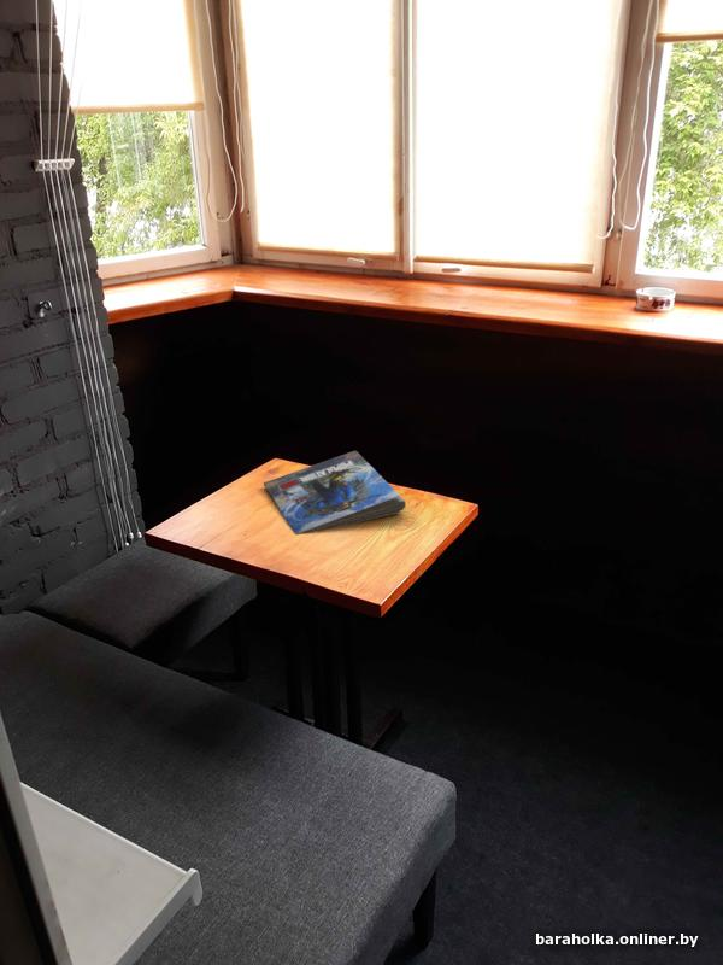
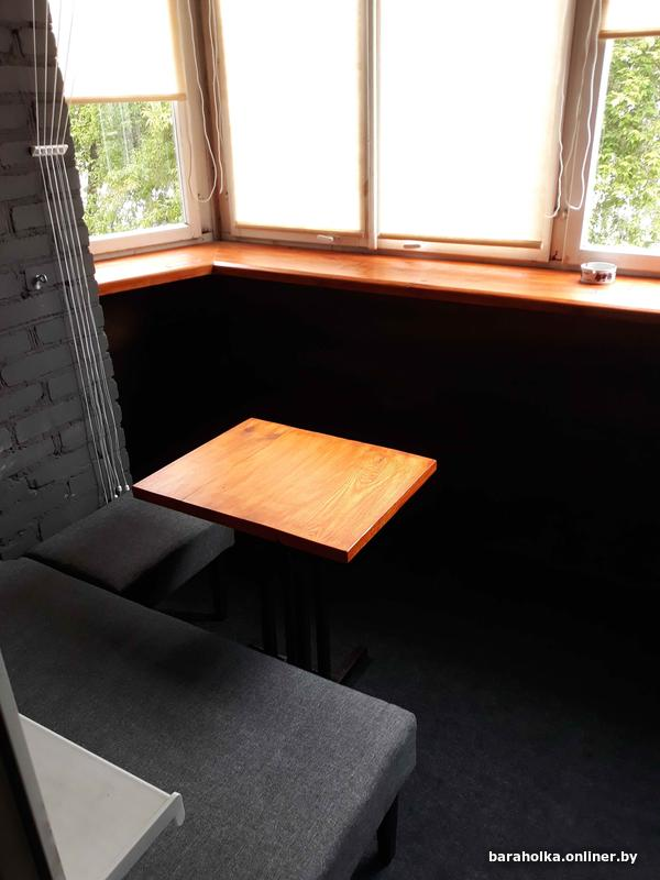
- magazine (331, 489)
